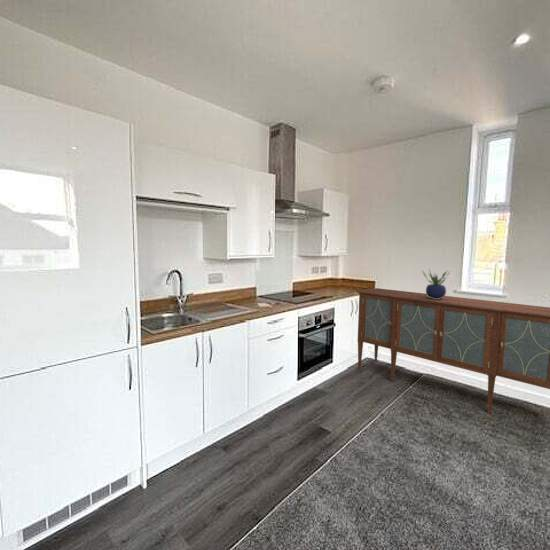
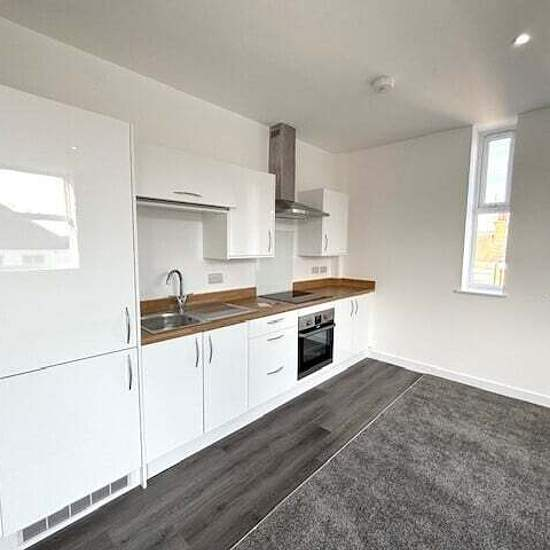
- potted plant (434, 283)
- sideboard (445, 344)
